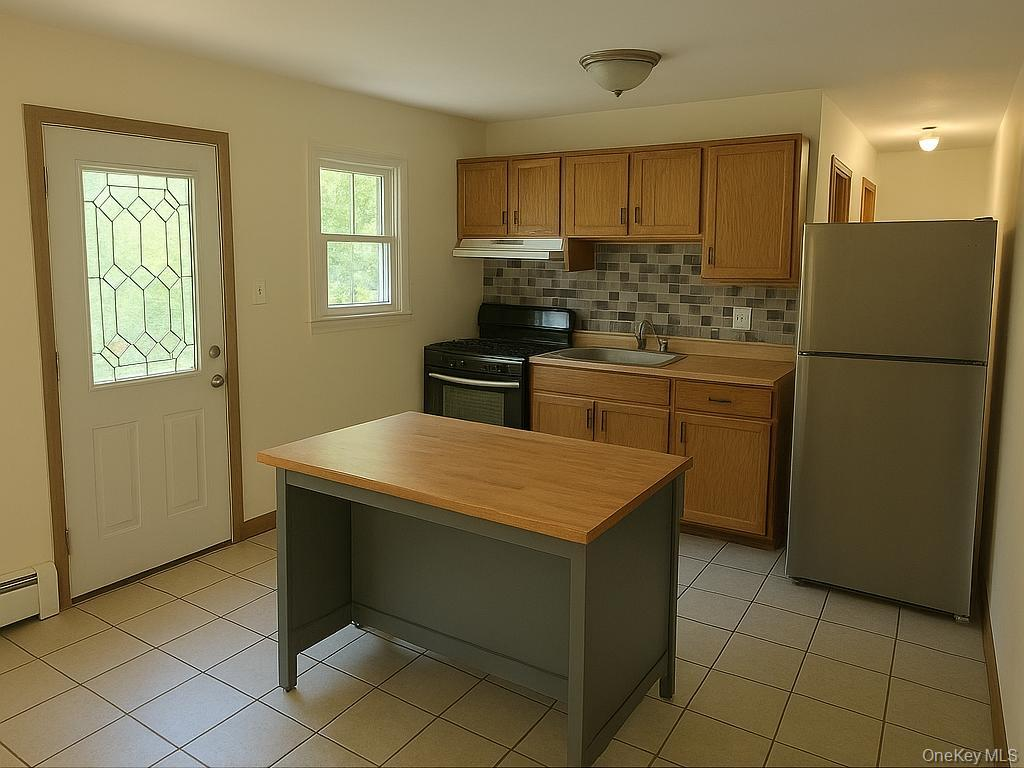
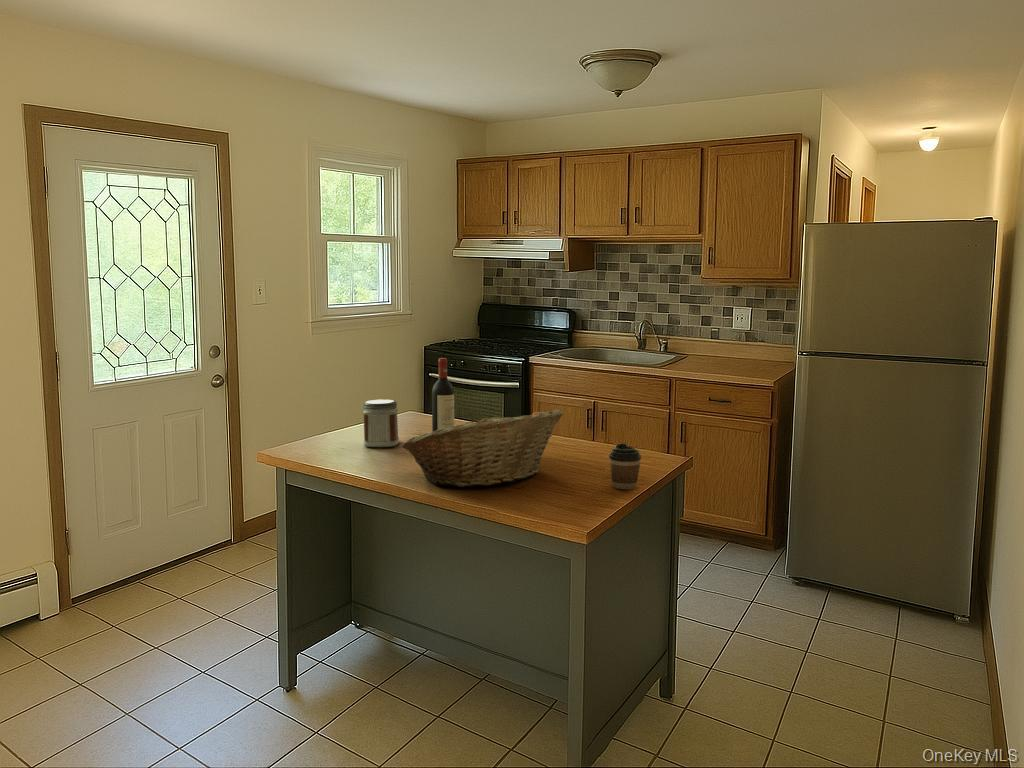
+ jar (381, 422)
+ wine bottle (443, 401)
+ fruit basket (485, 441)
+ coffee cup (624, 465)
